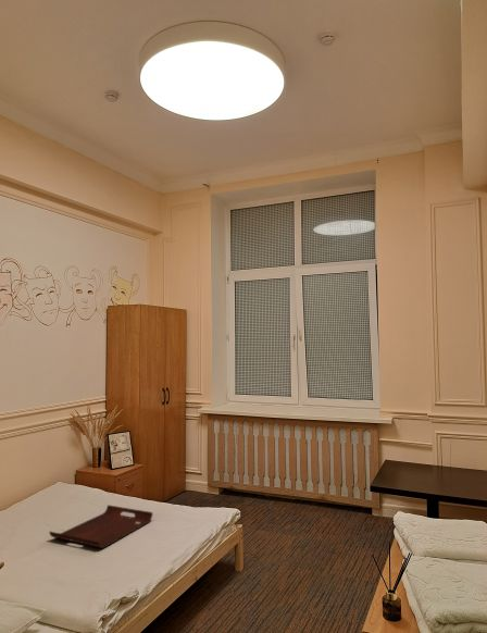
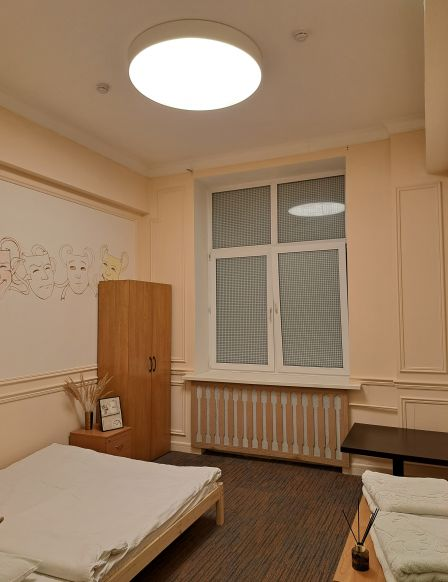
- serving tray (103, 525)
